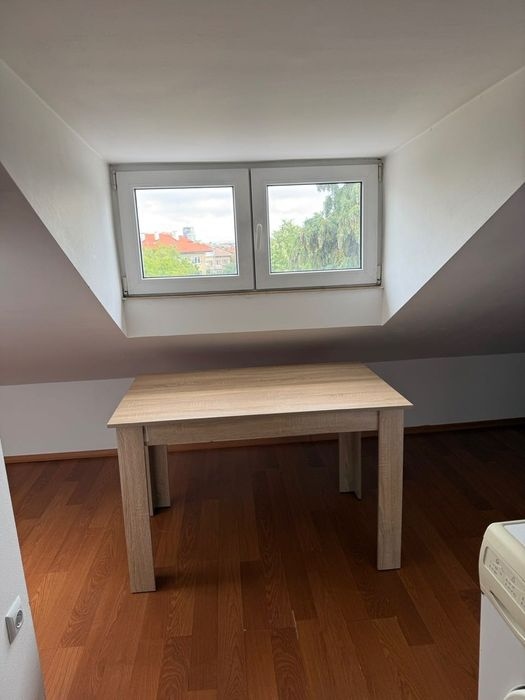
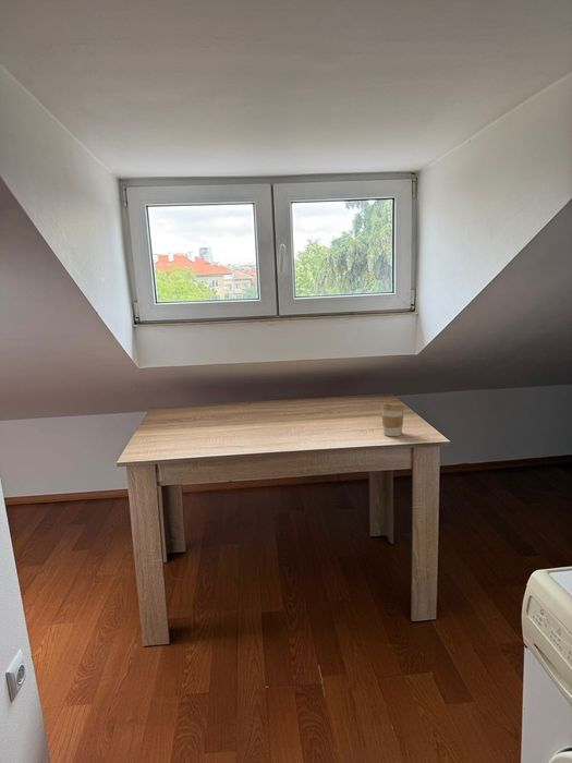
+ coffee cup (392, 417)
